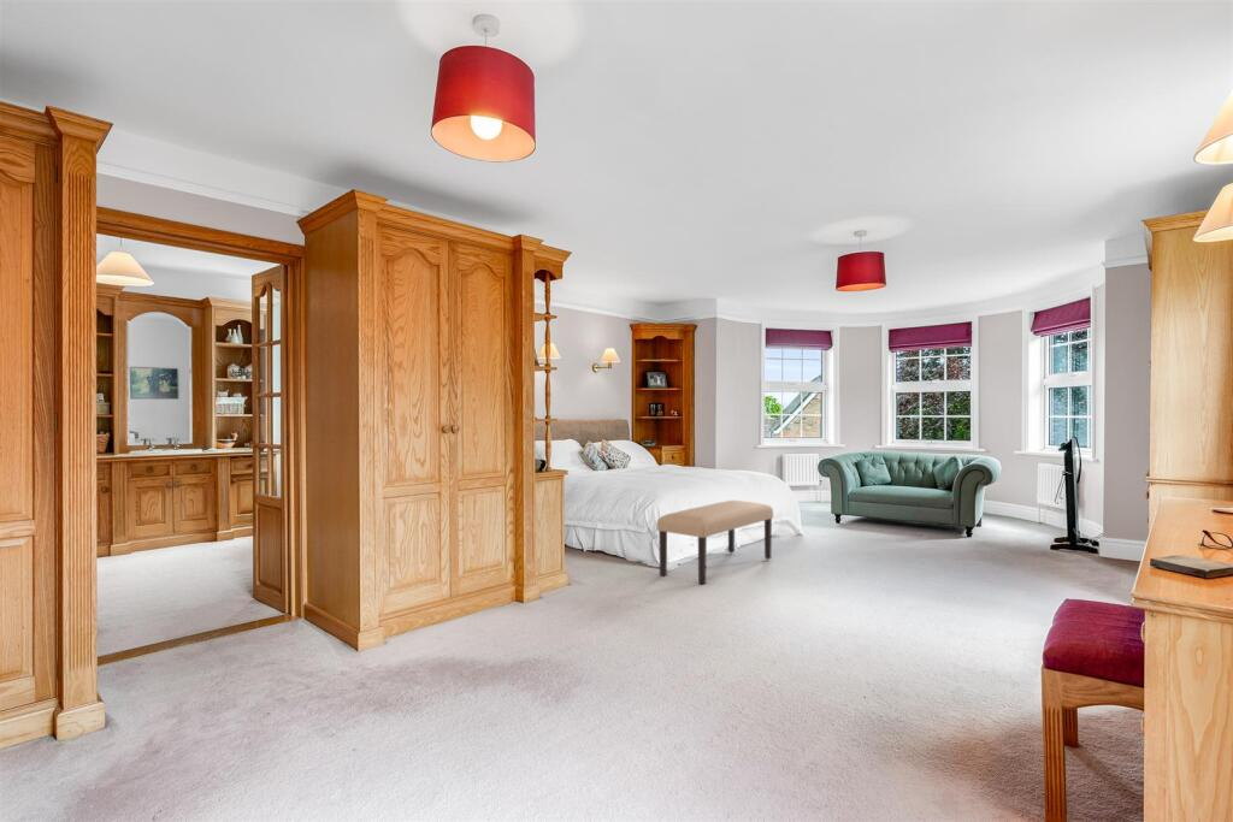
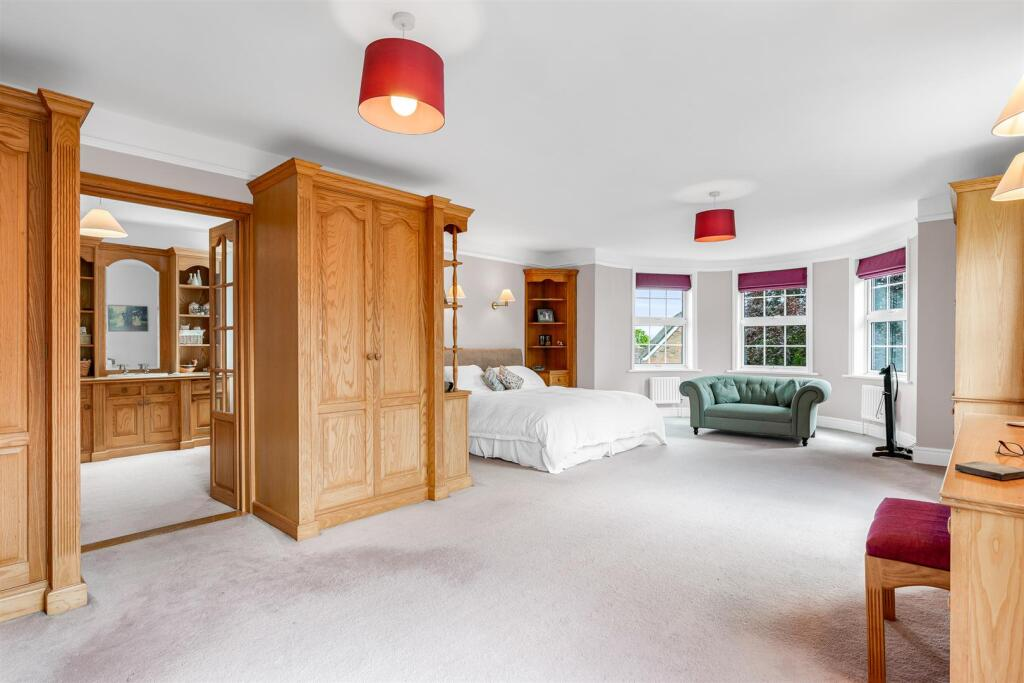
- bench (716, 533)
